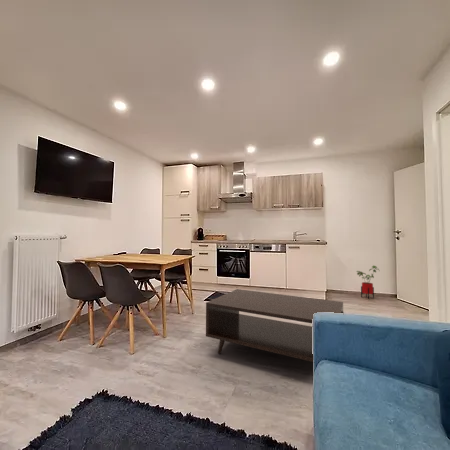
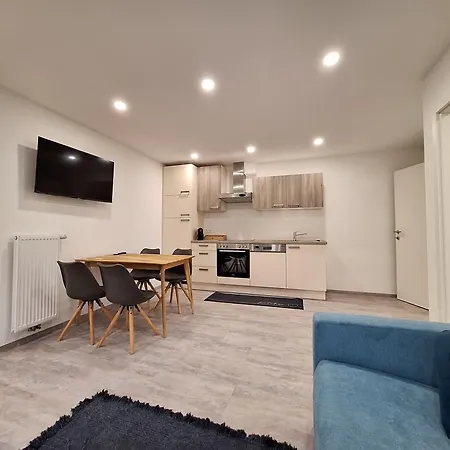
- house plant (368, 282)
- coffee table (275, 328)
